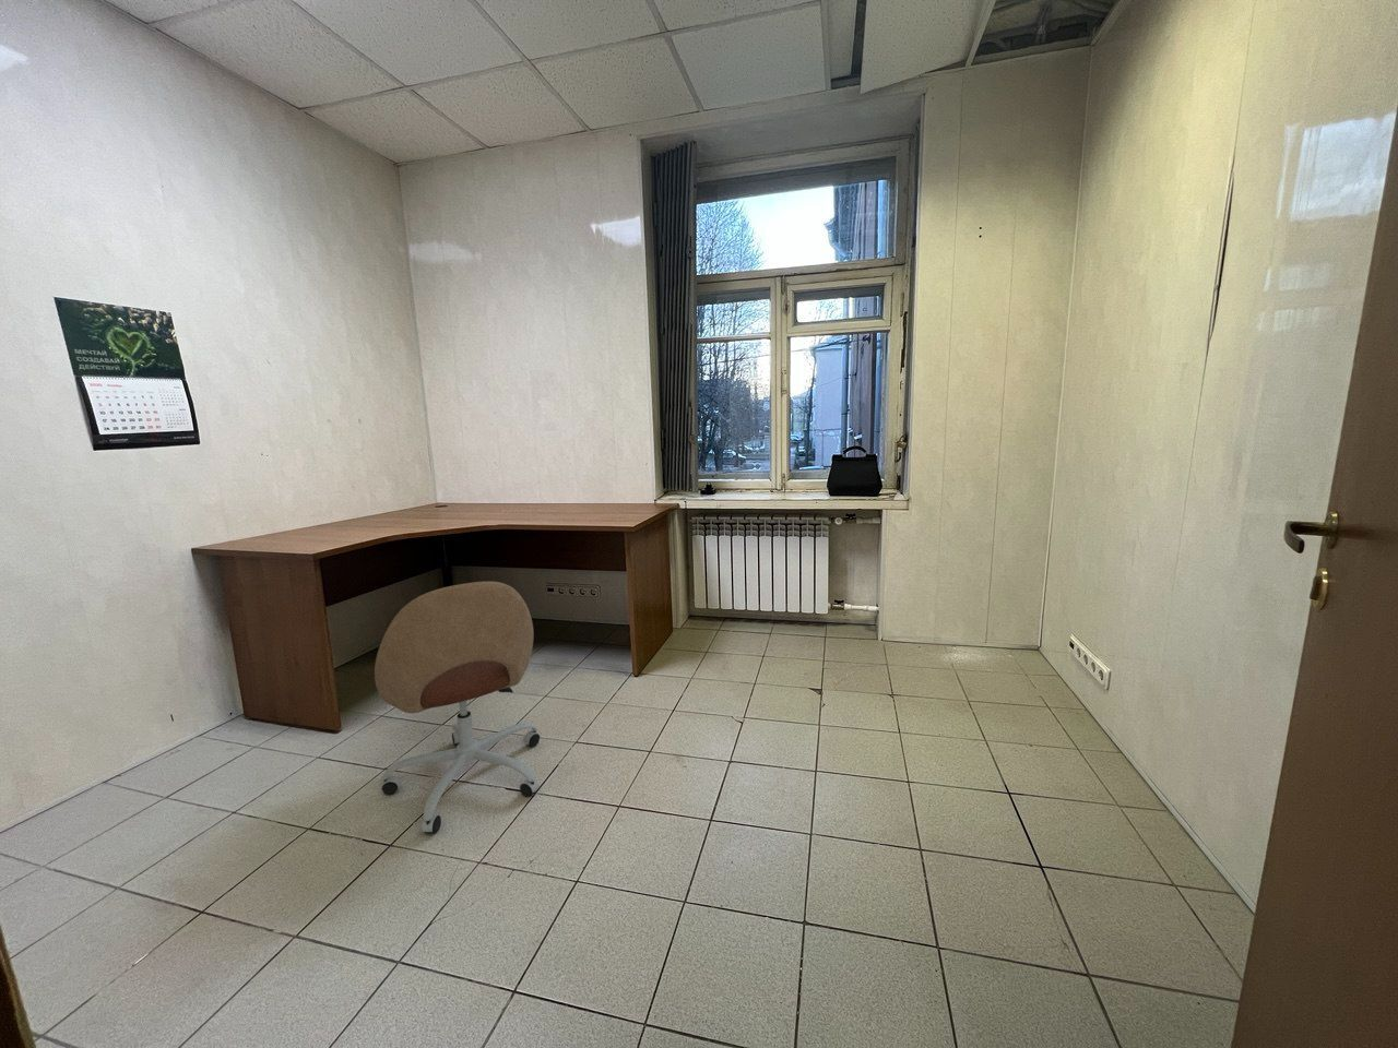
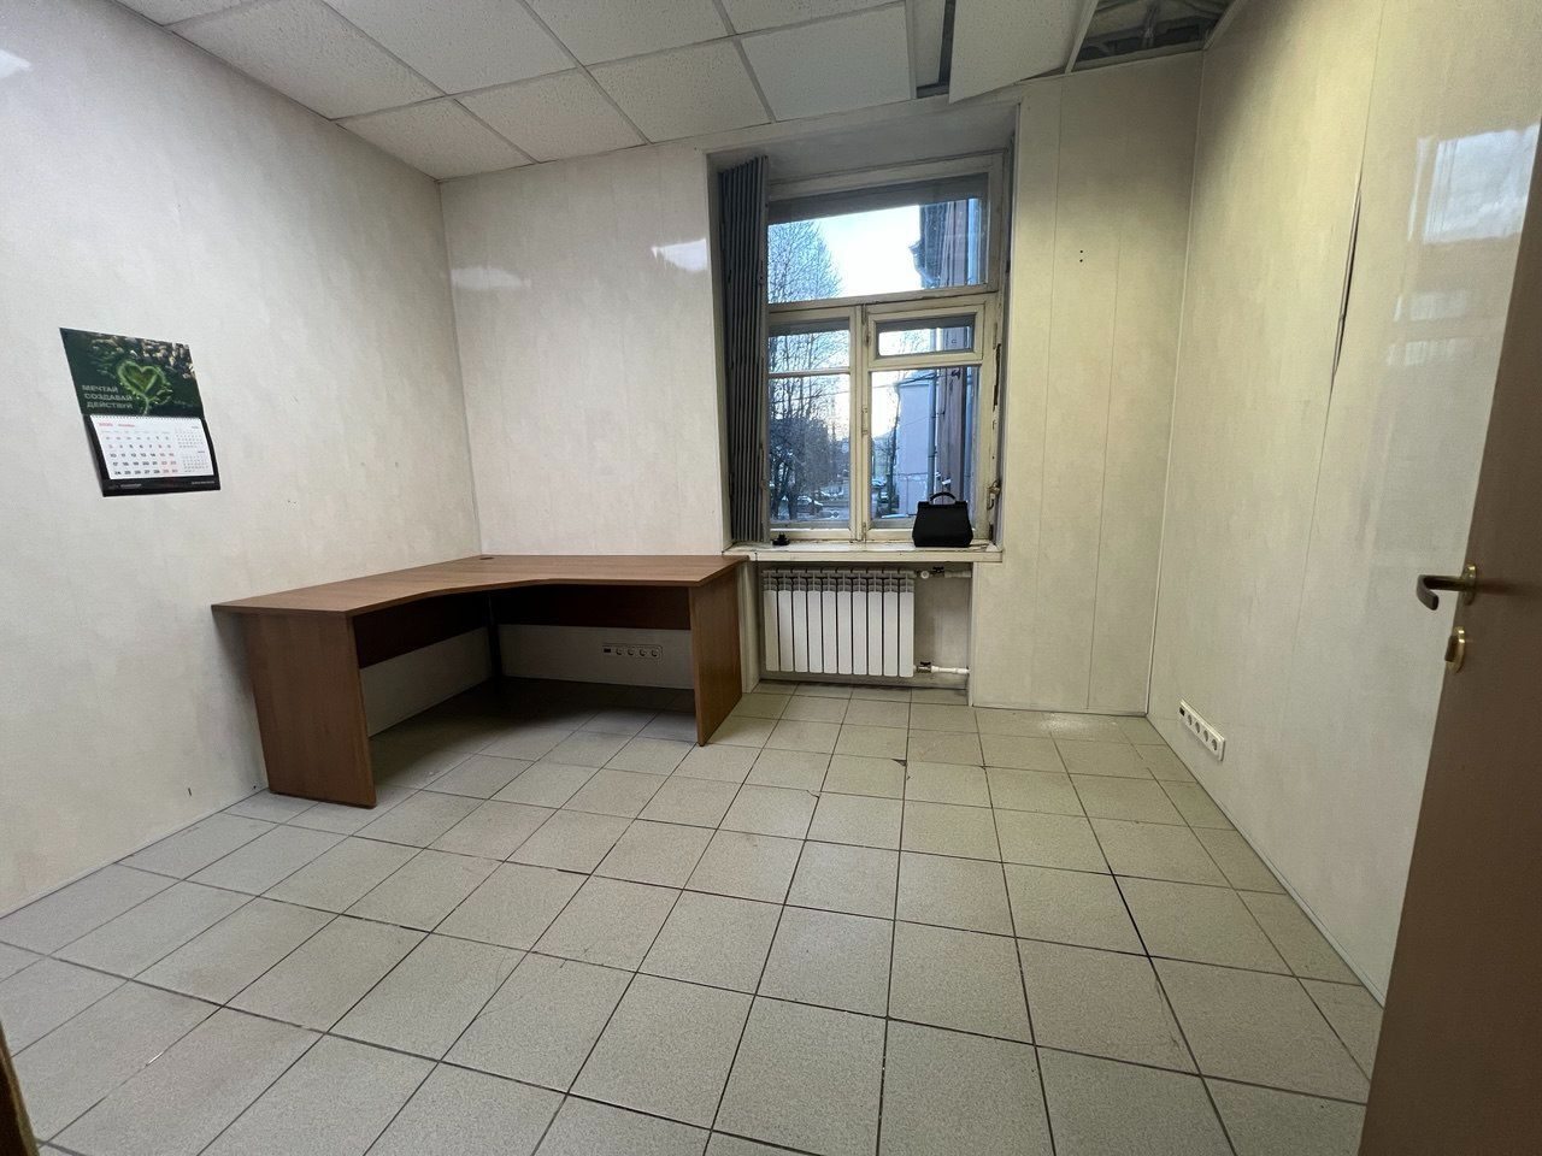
- office chair (460, 676)
